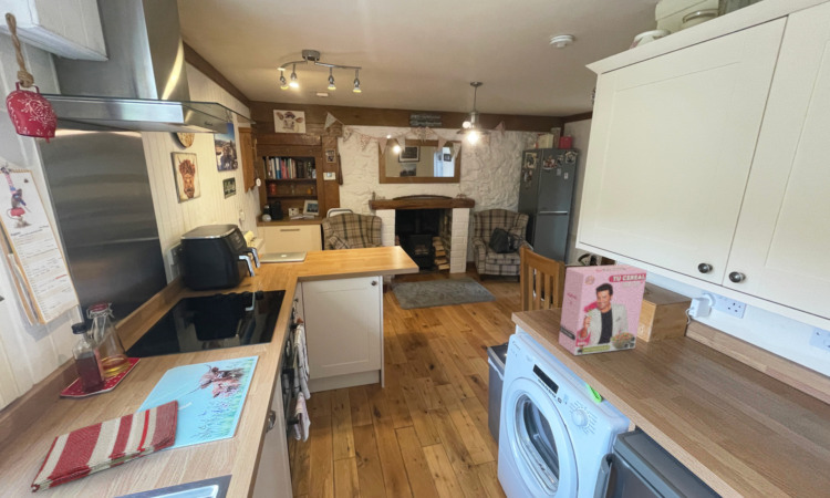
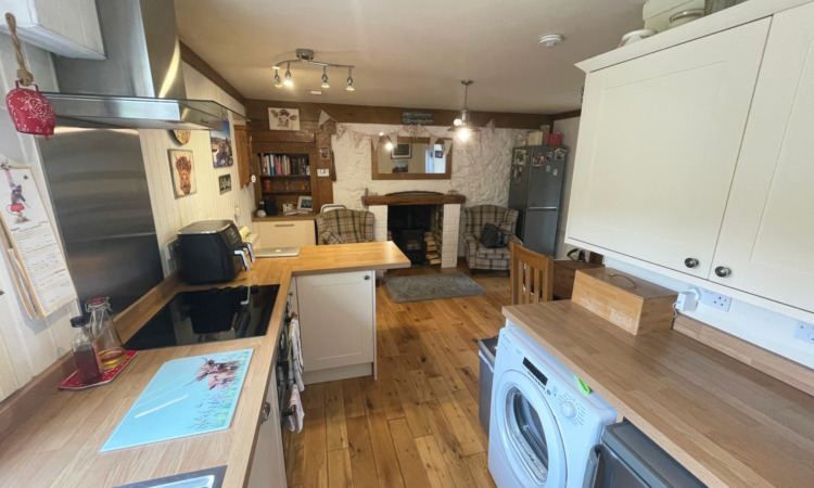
- dish towel (115, 437)
- cereal box (601, 308)
